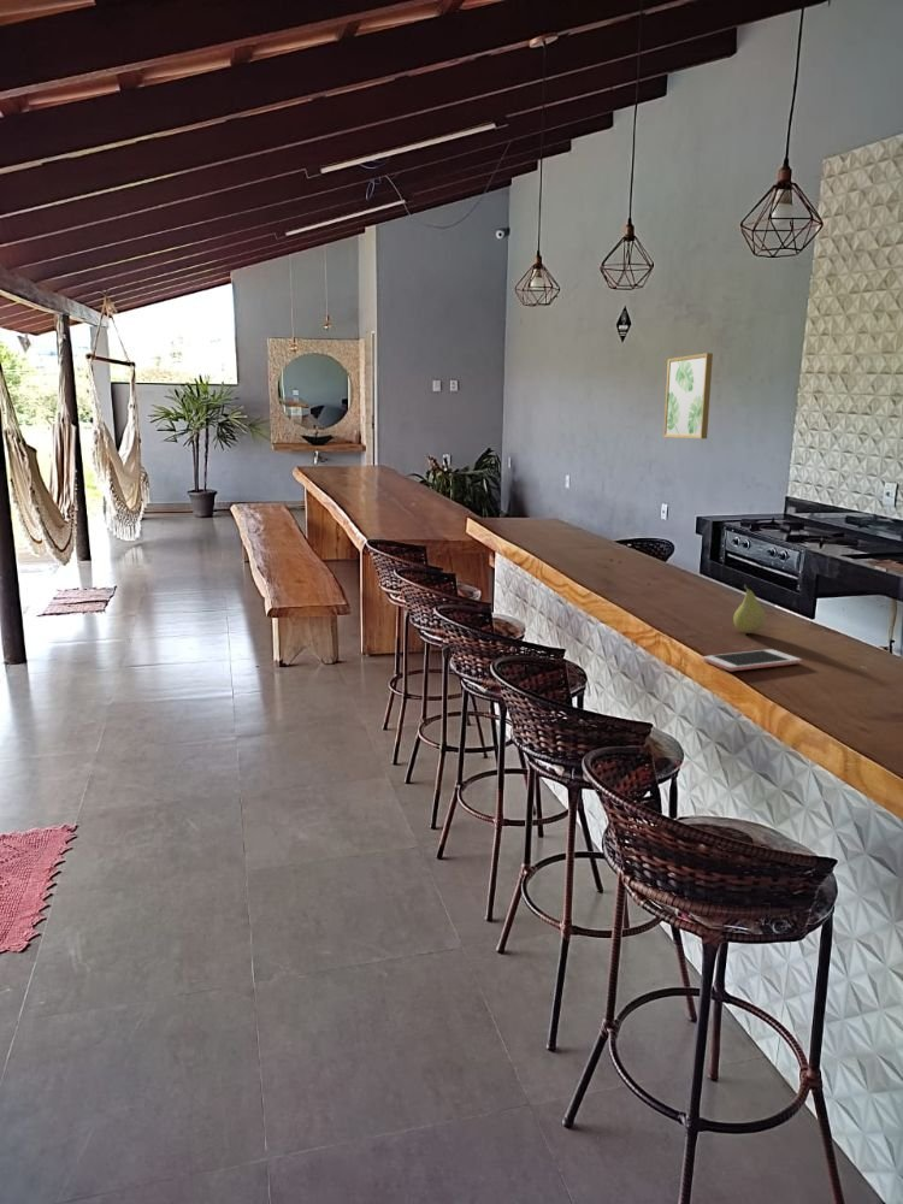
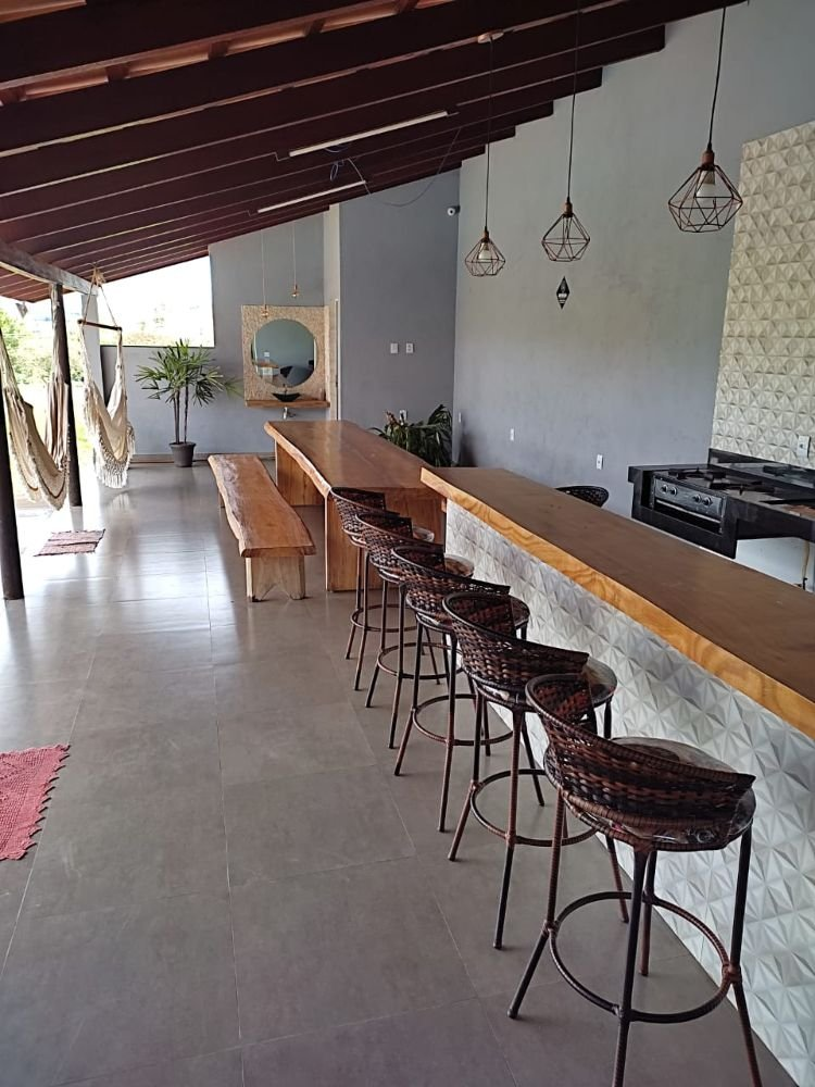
- cell phone (751, 660)
- wall art (686, 397)
- fruit (749, 608)
